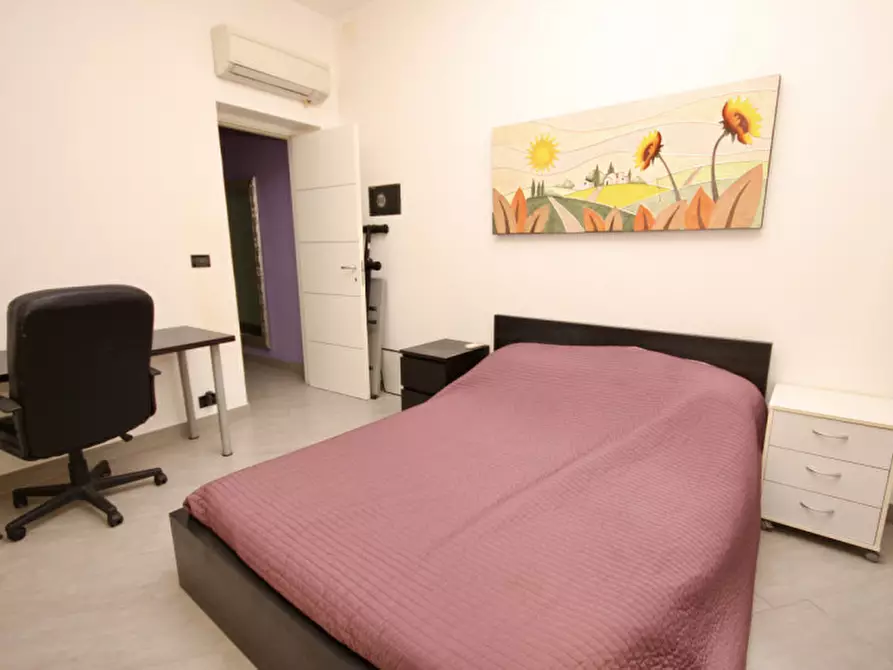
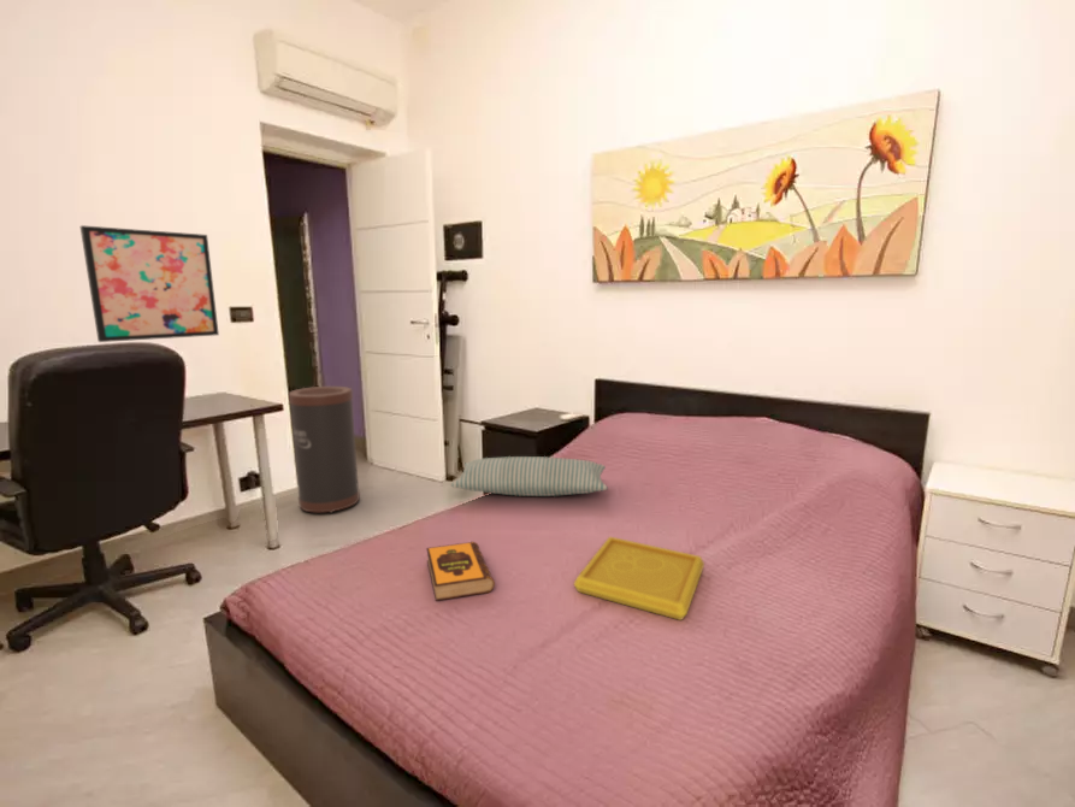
+ trash can (325, 448)
+ pillow (531, 476)
+ wall art (155, 285)
+ hardback book (459, 569)
+ serving tray (640, 573)
